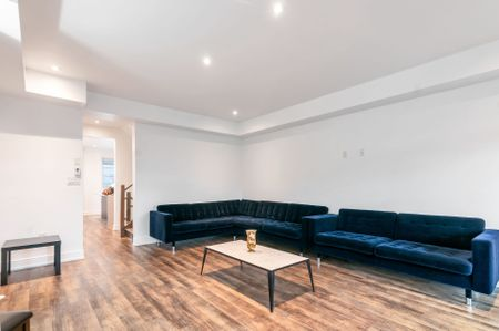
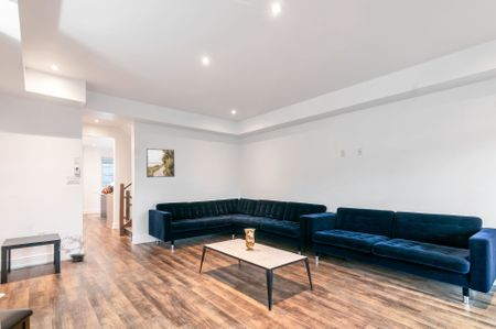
+ potted plant (72, 249)
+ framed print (161, 163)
